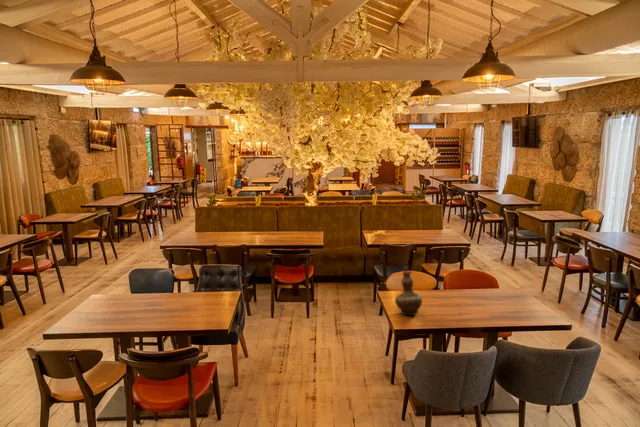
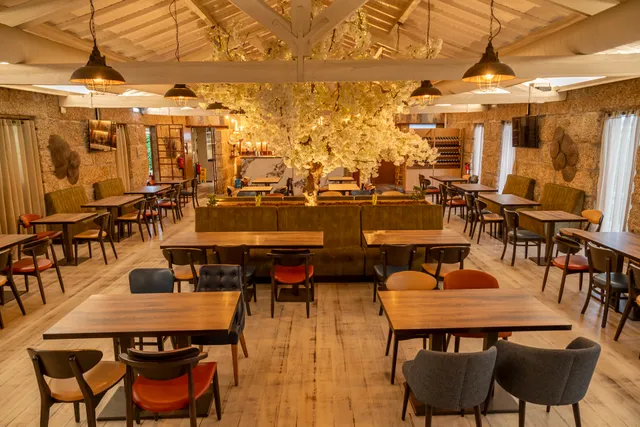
- decorative vase (408, 290)
